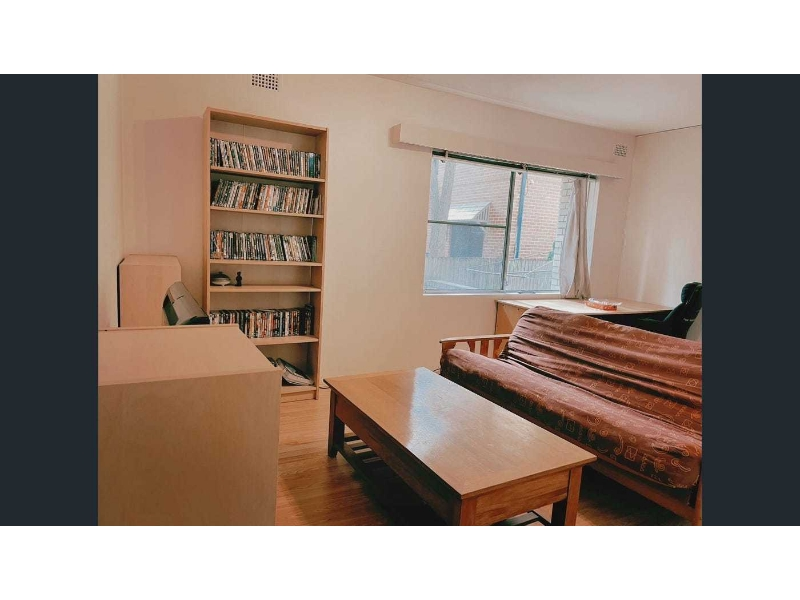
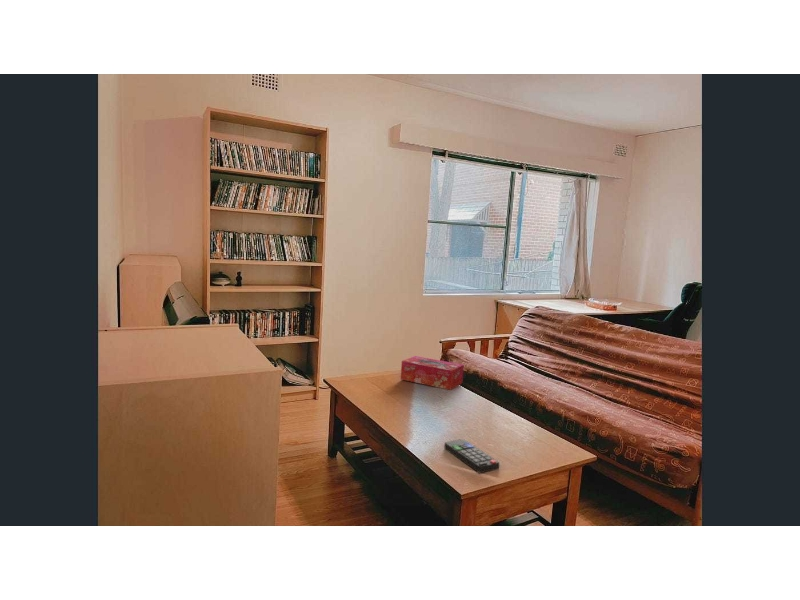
+ remote control (470, 454)
+ tissue box (432, 372)
